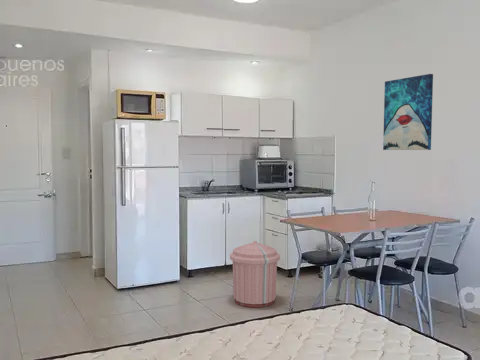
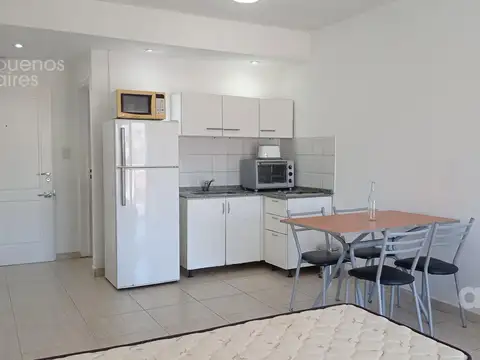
- trash can (254, 271)
- wall art (406, 114)
